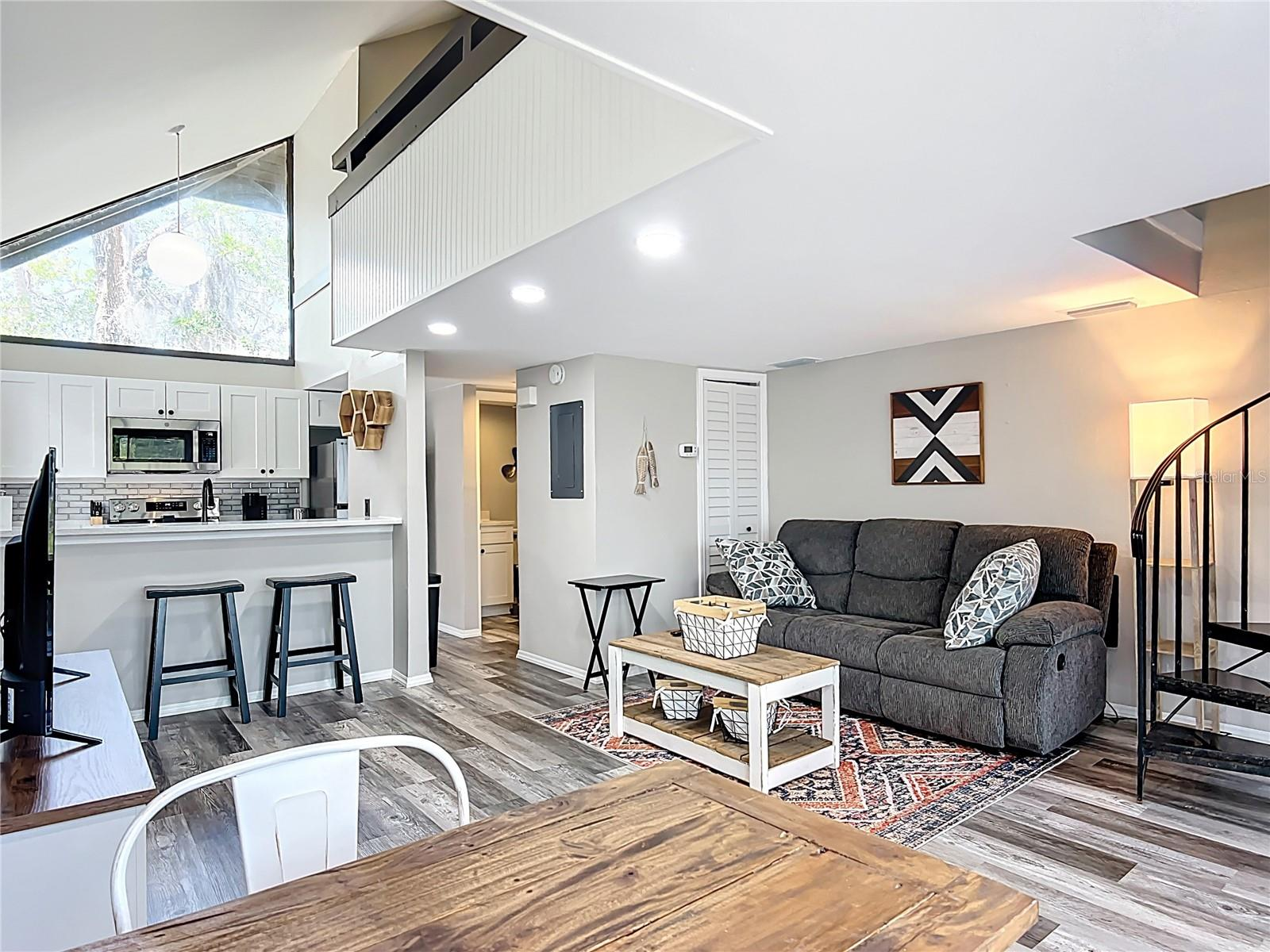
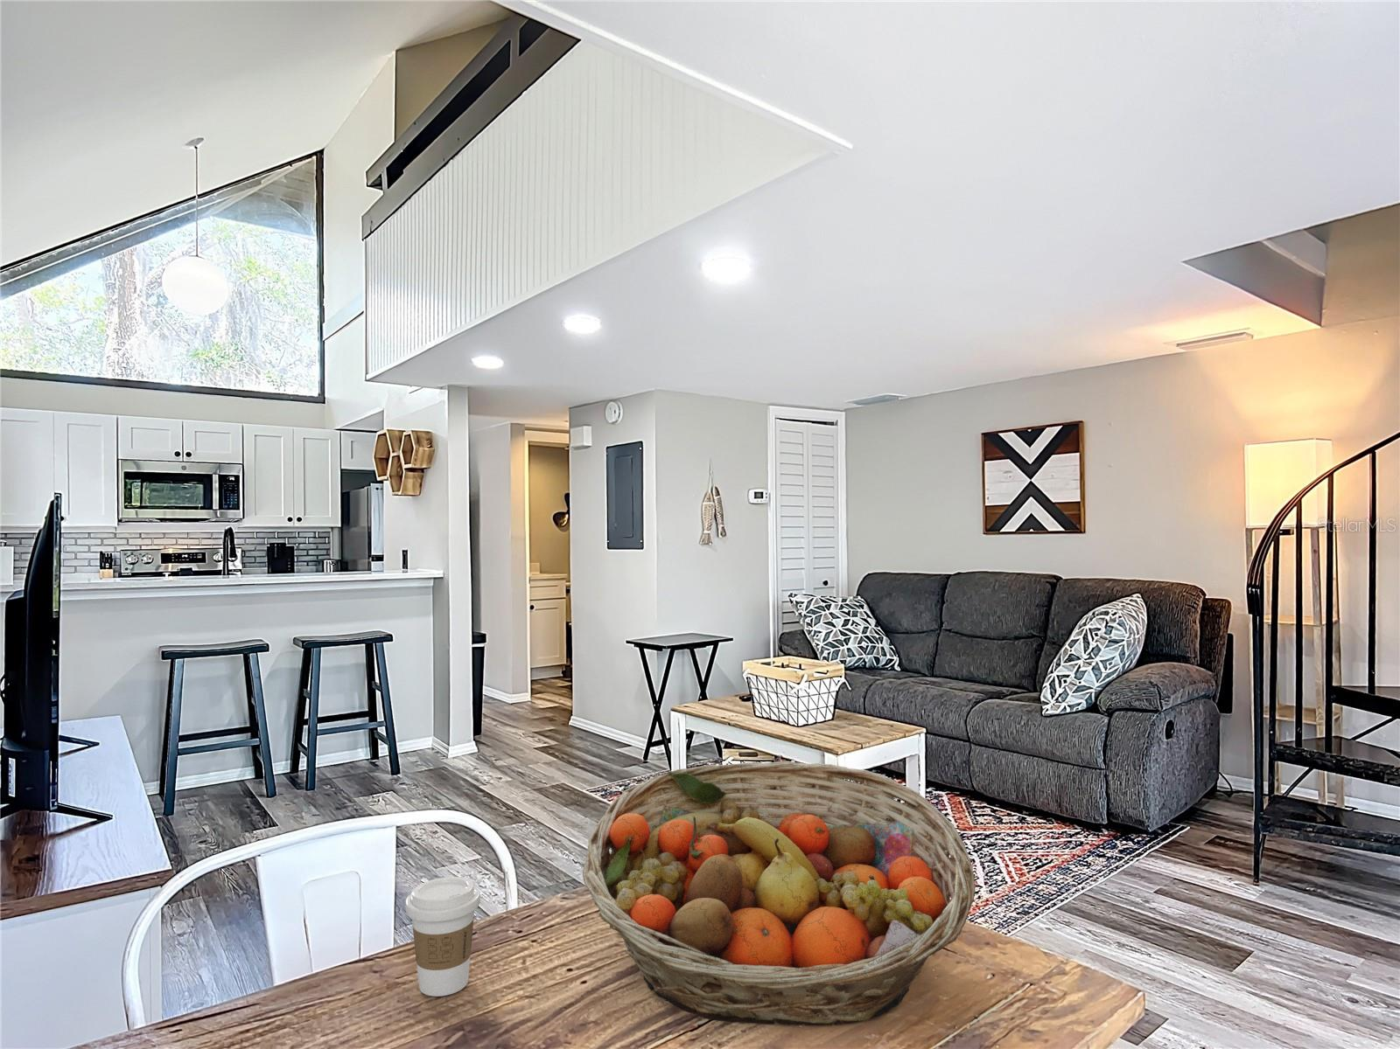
+ coffee cup (443, 936)
+ fruit basket (774, 879)
